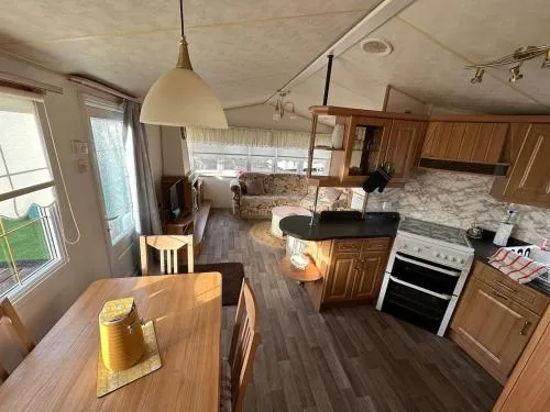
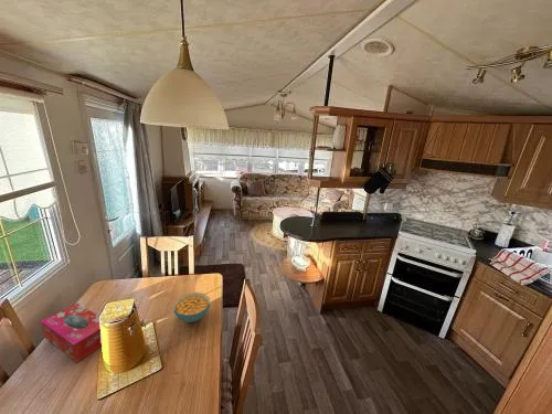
+ tissue box (77, 329)
+ cereal bowl (192, 310)
